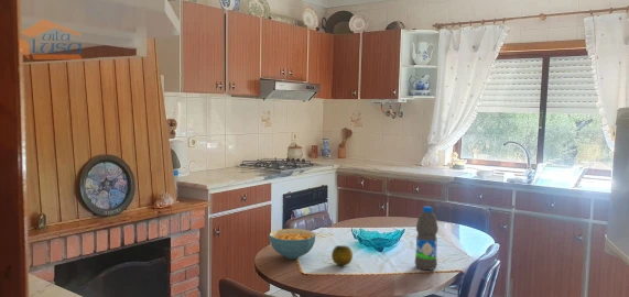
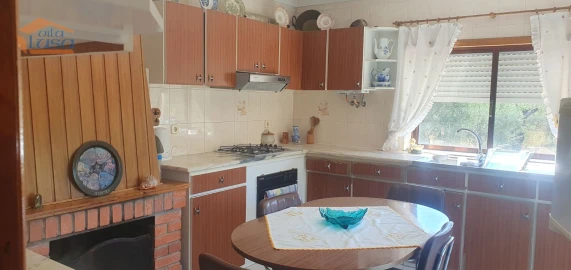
- cereal bowl (292, 245)
- fruit (341, 254)
- water bottle (426, 237)
